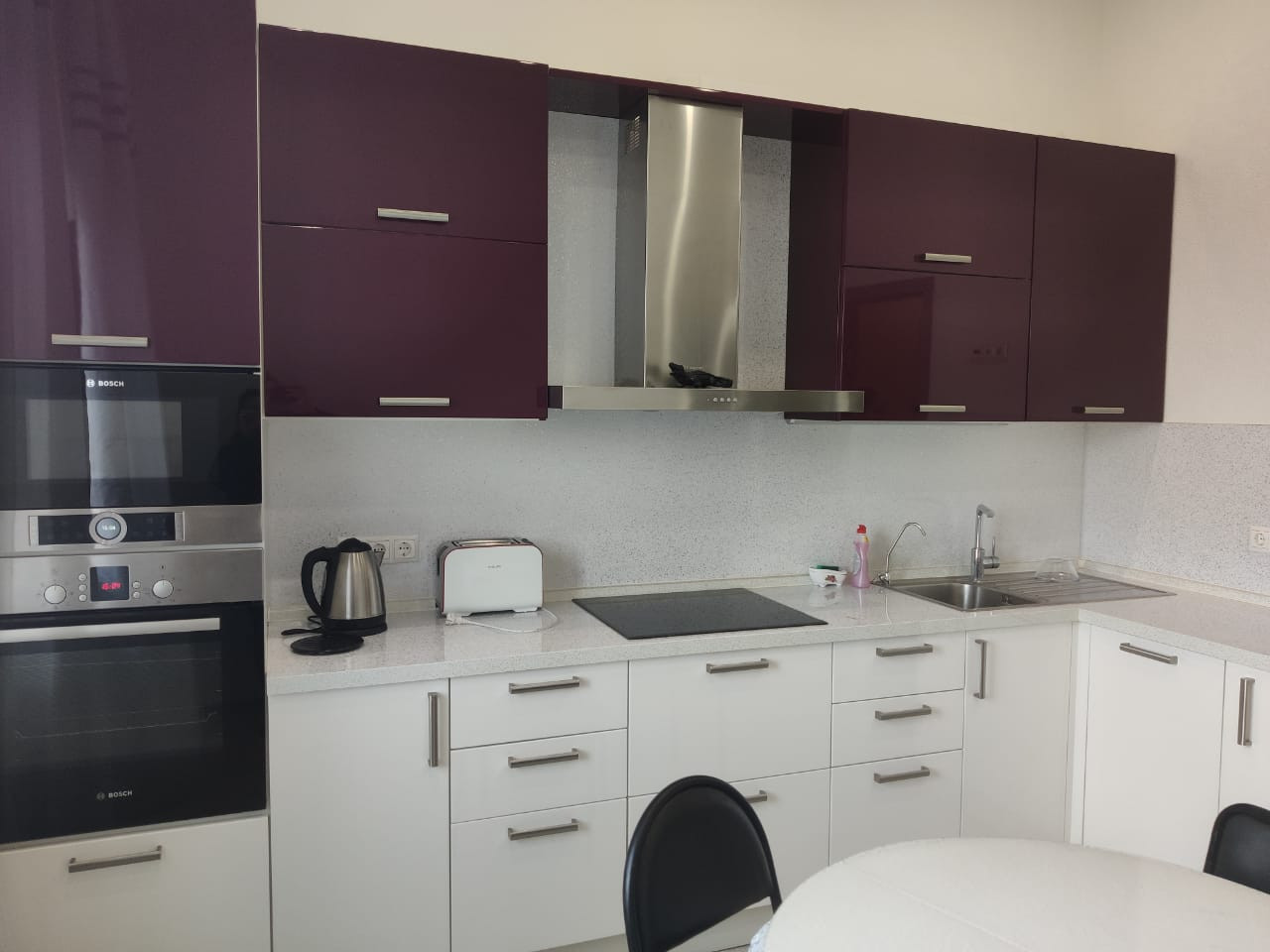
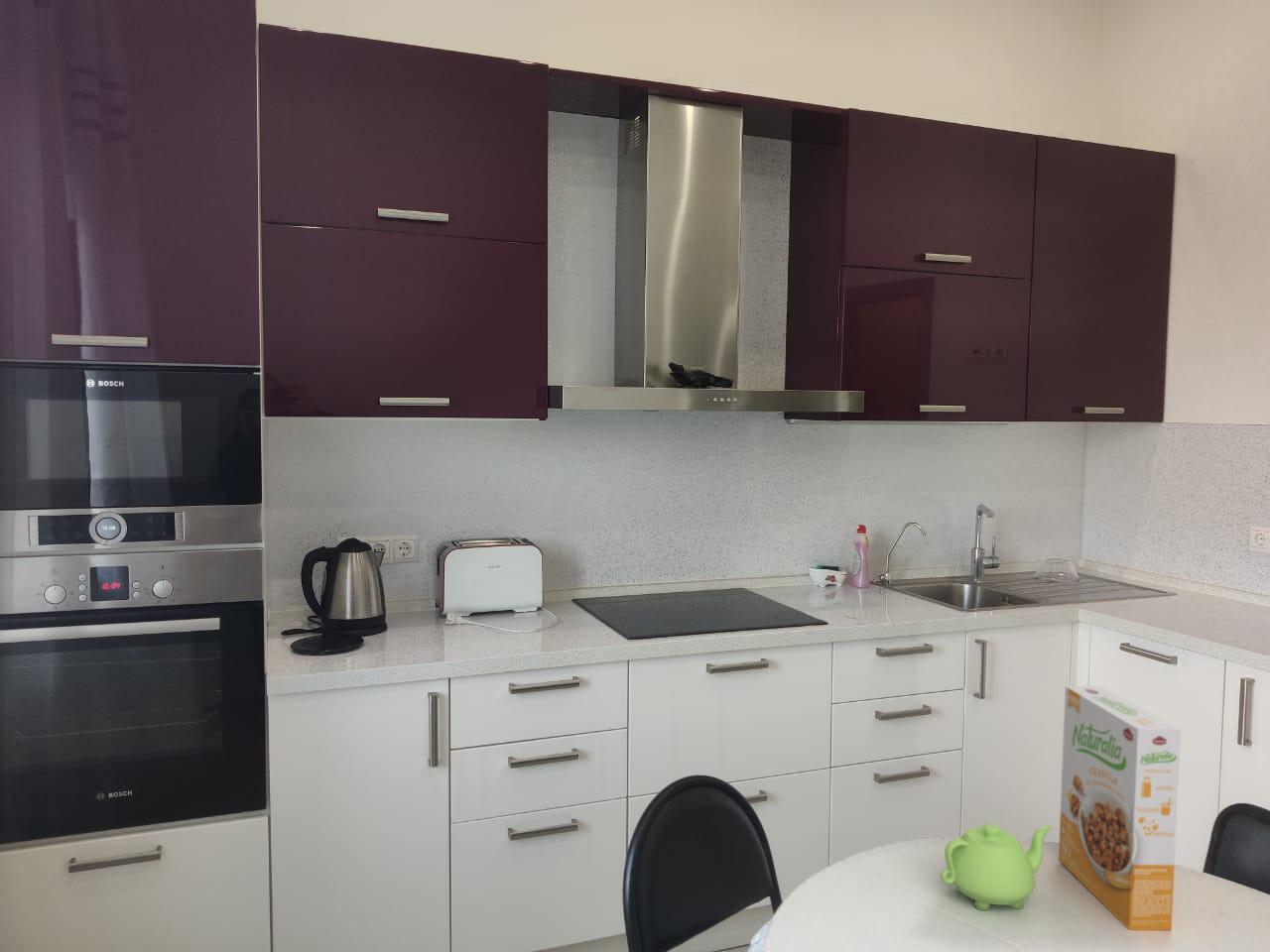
+ cereal box (1114, 799)
+ teapot (995, 861)
